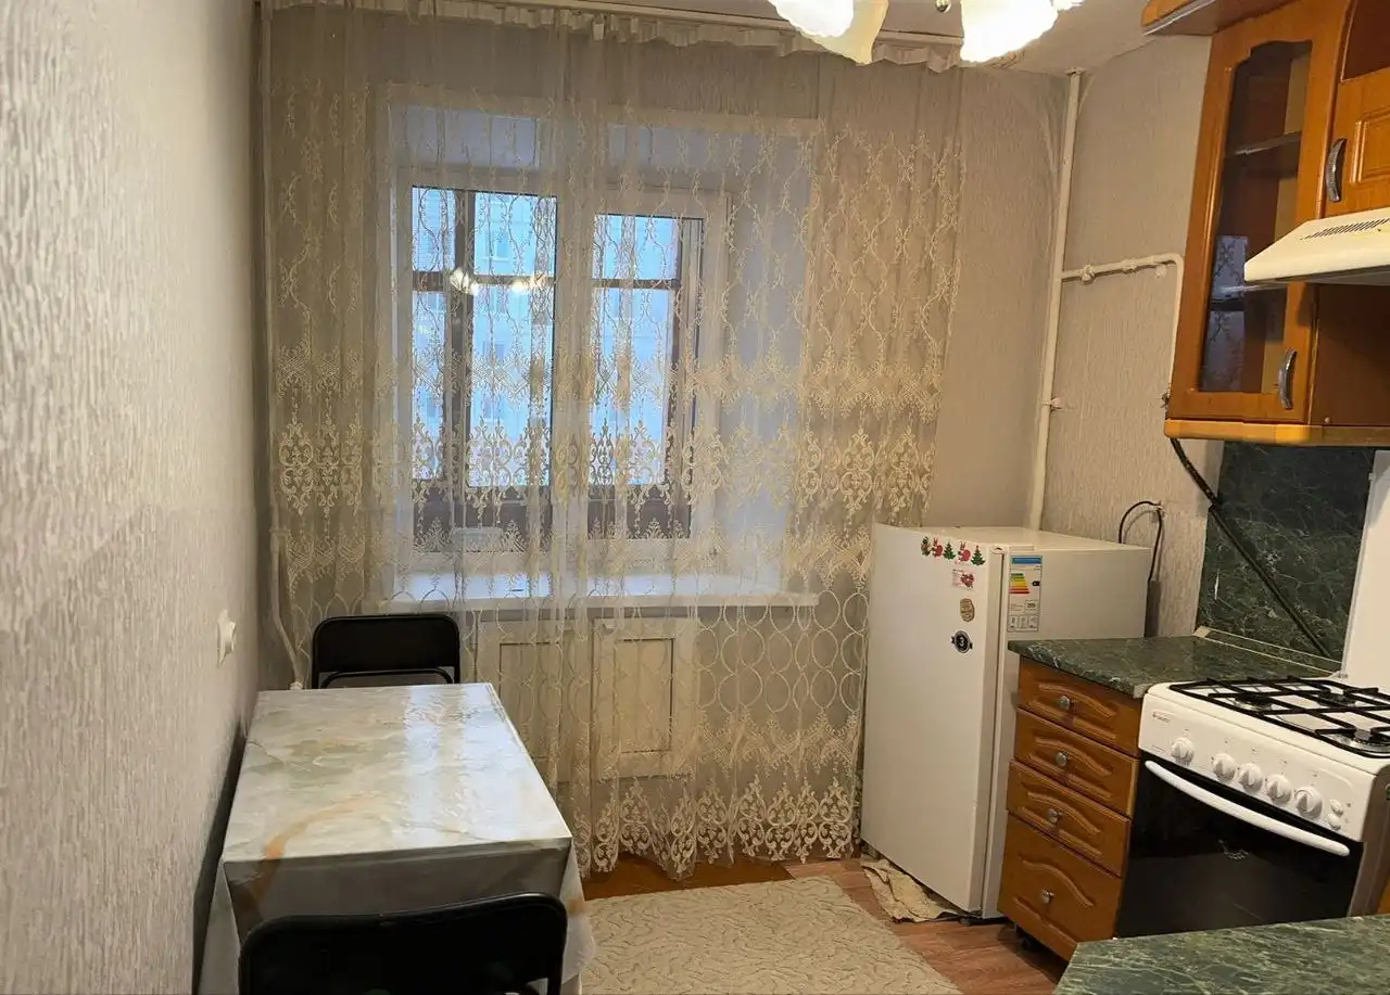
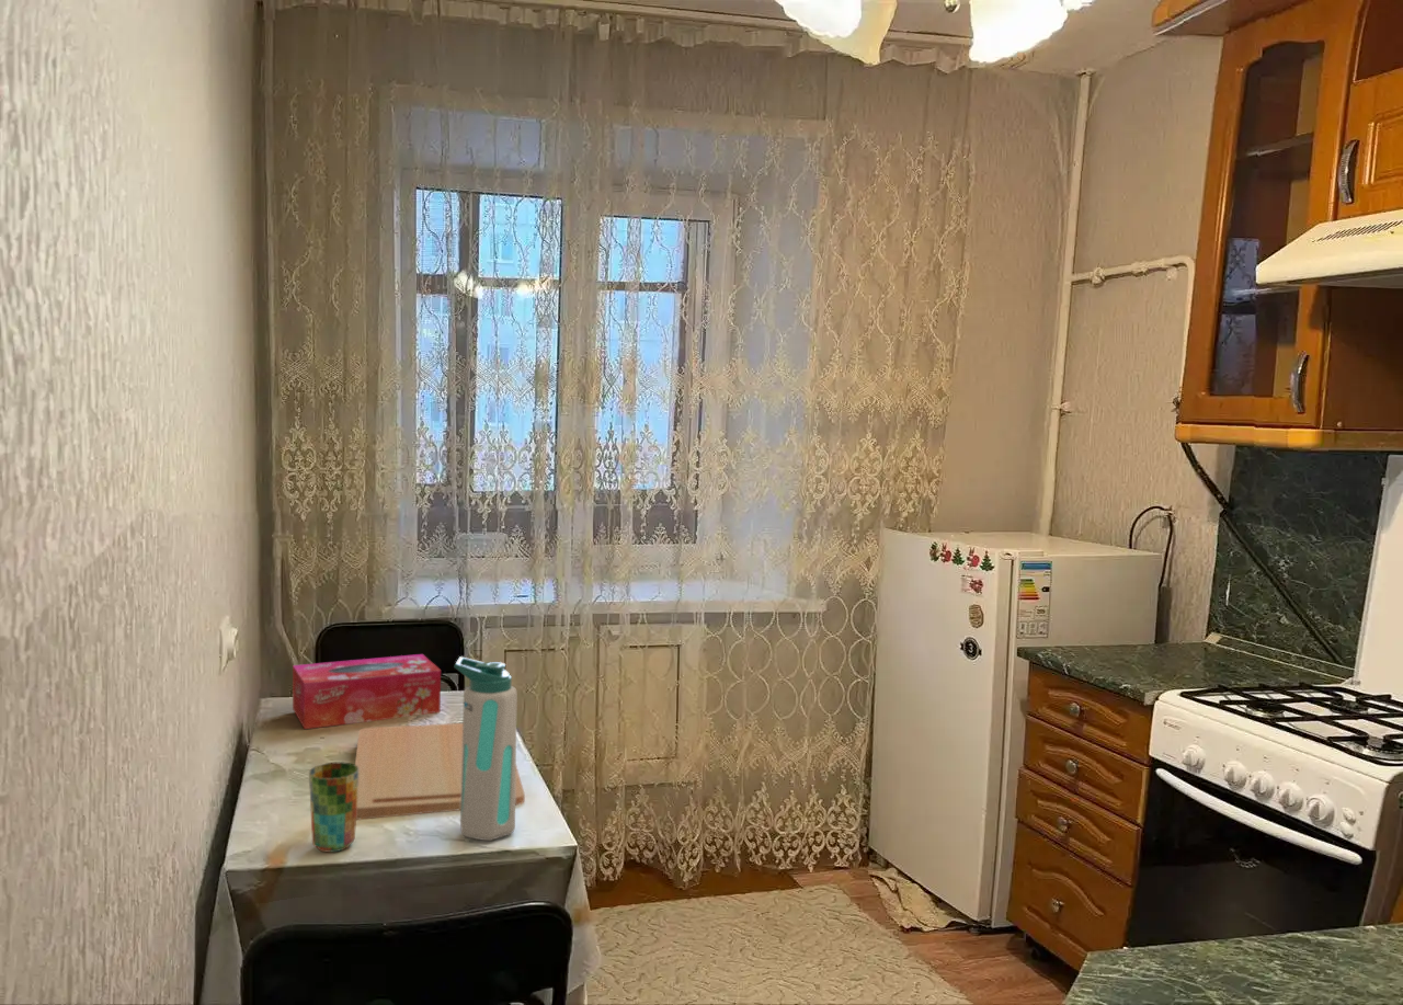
+ tissue box (366, 689)
+ cutting board (435, 765)
+ water bottle (484, 746)
+ cup (333, 808)
